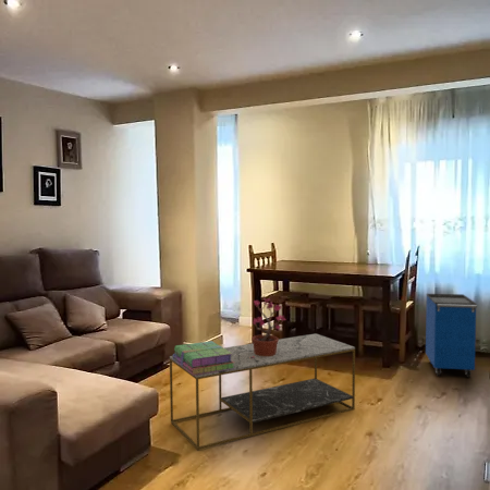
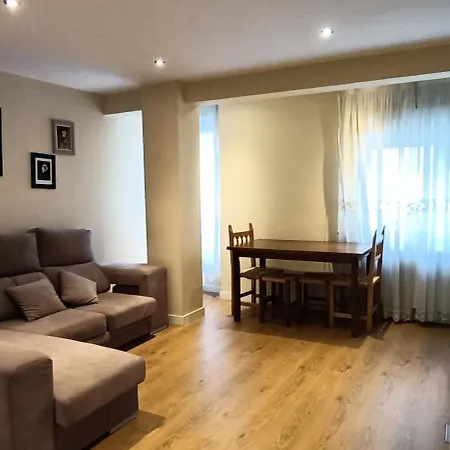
- cabinet (450, 334)
- potted plant (262, 323)
- stack of books (203, 356)
- coffee table (267, 388)
